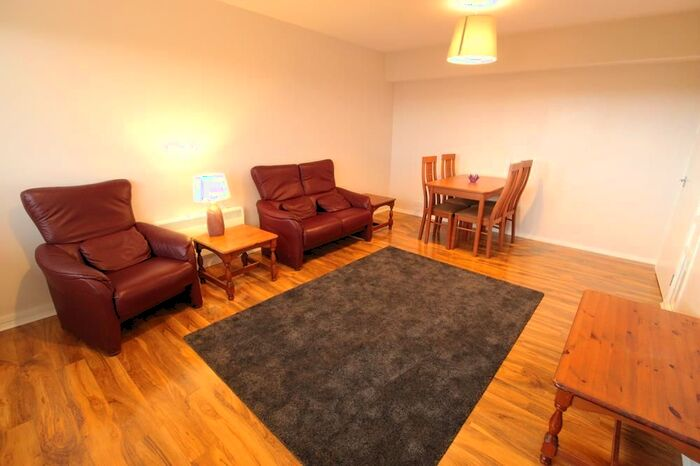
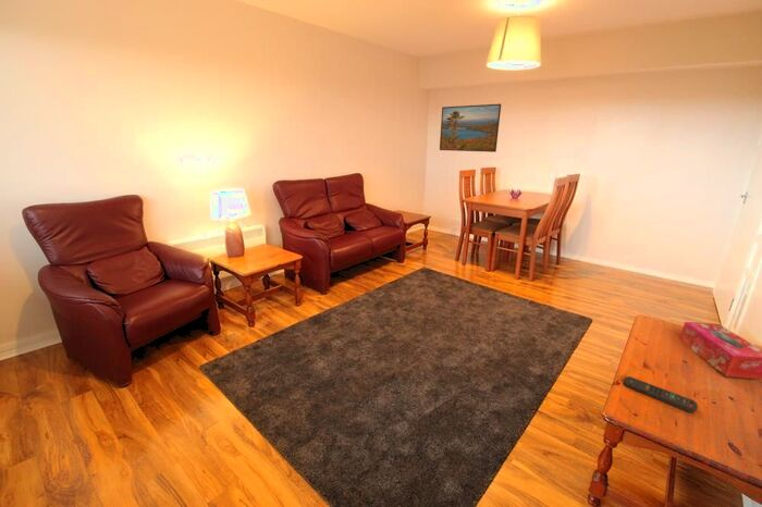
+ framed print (468, 128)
+ tissue box (722, 348)
+ remote control (659, 393)
